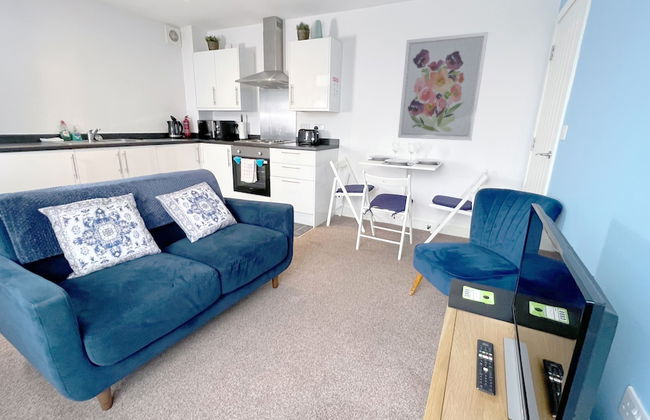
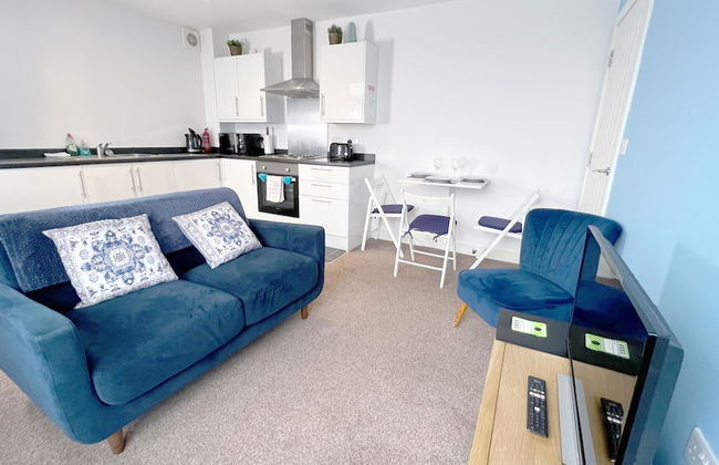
- wall art (439, 89)
